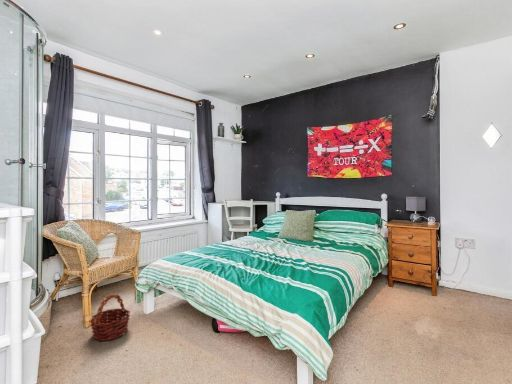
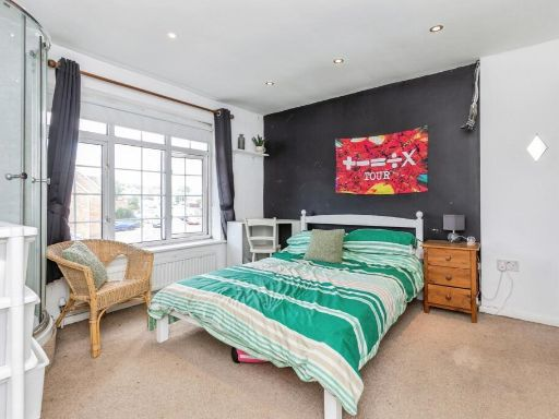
- basket (110, 314)
